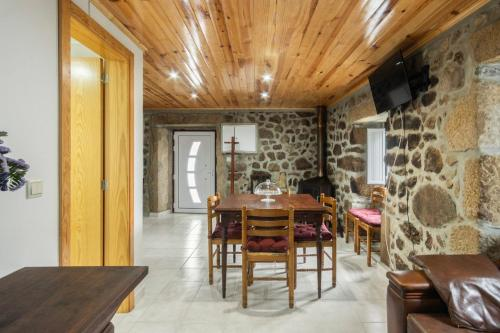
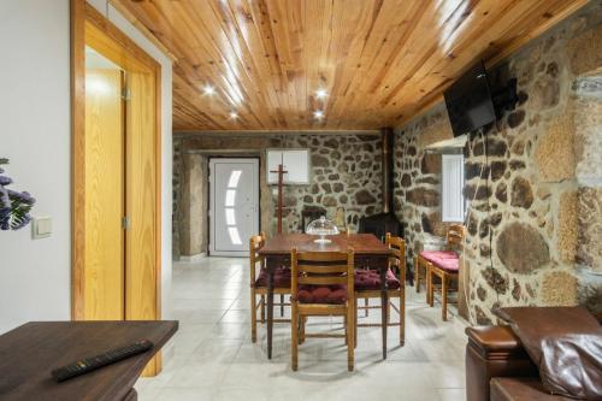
+ remote control (107, 358)
